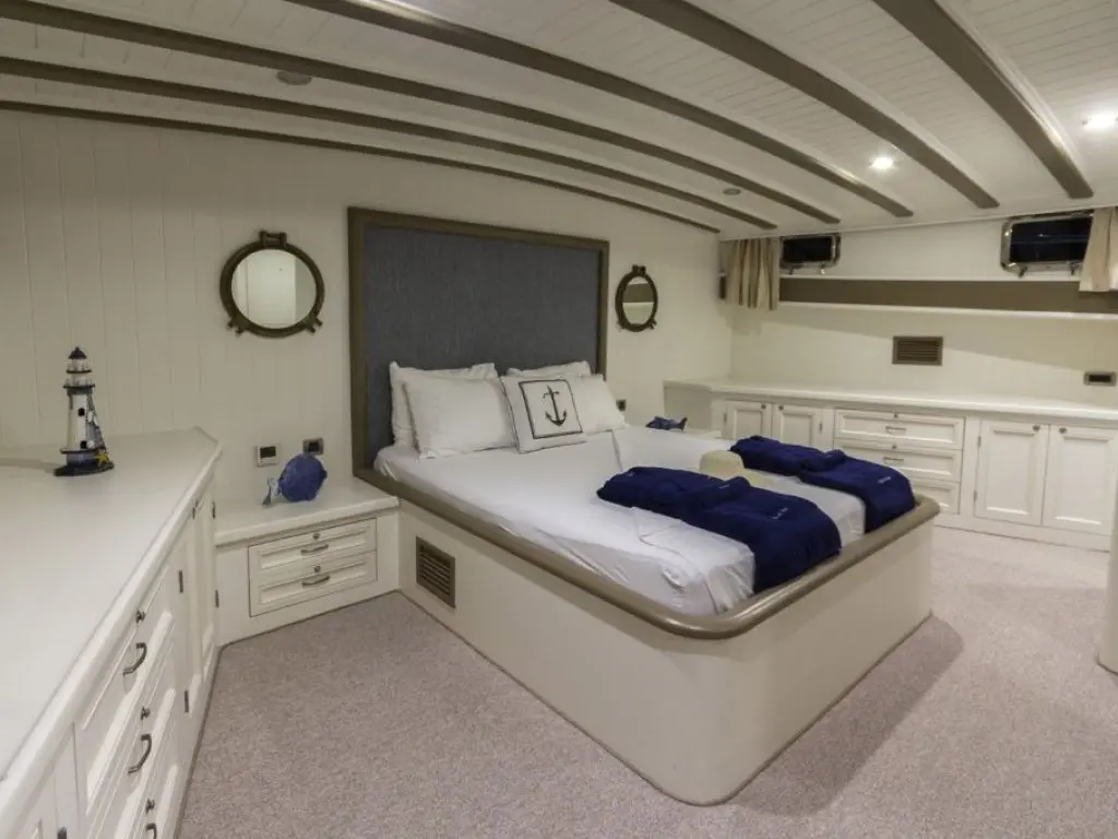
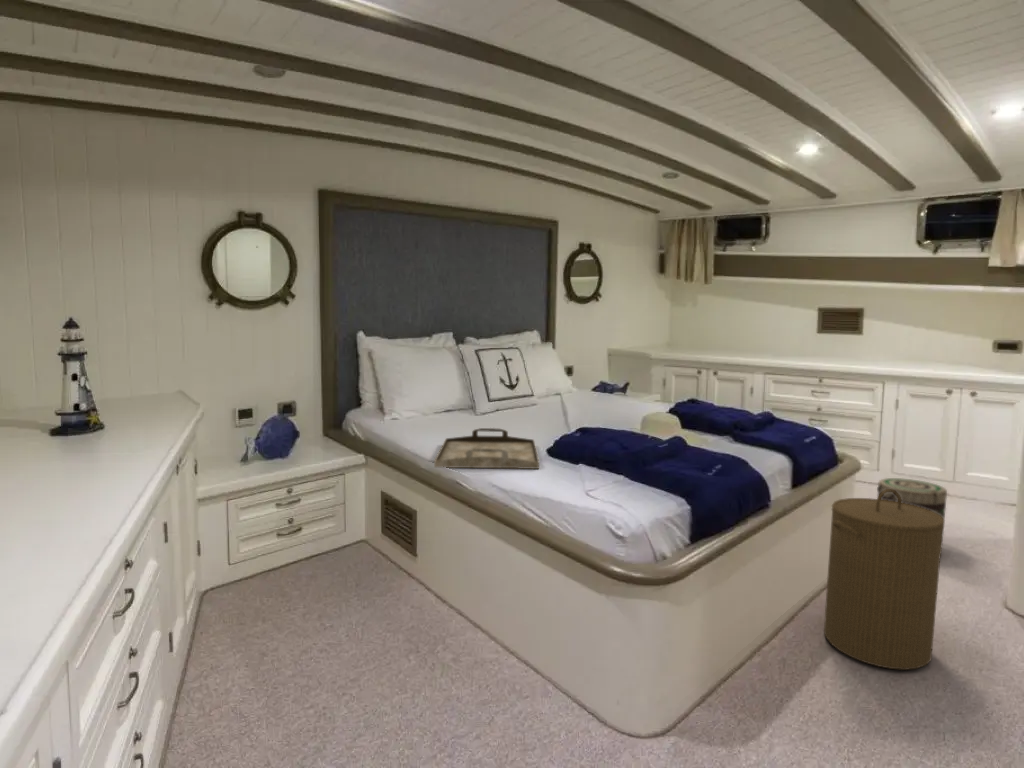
+ basket (914, 505)
+ serving tray (488, 446)
+ laundry hamper (881, 568)
